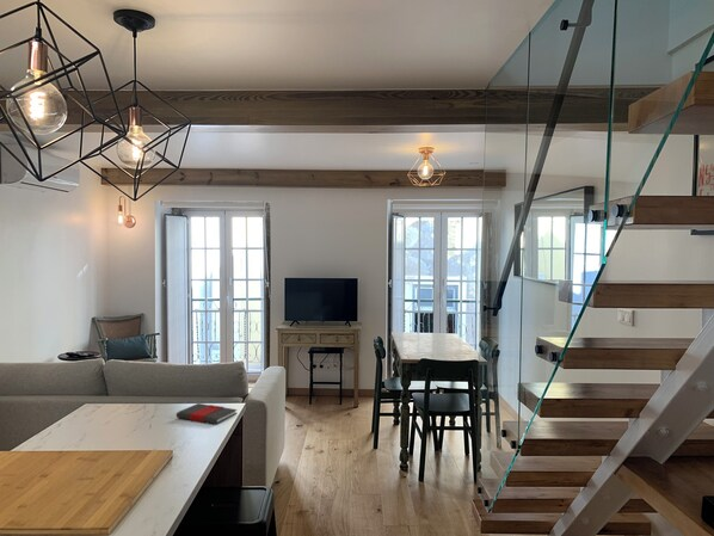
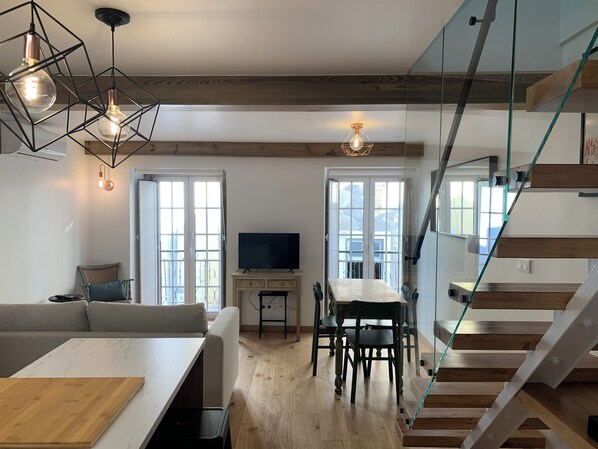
- book (207, 412)
